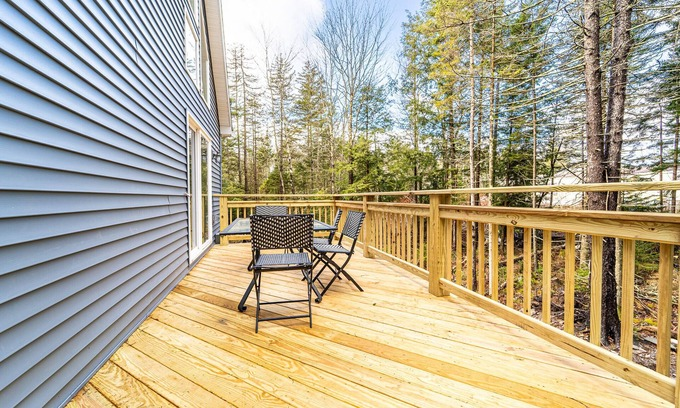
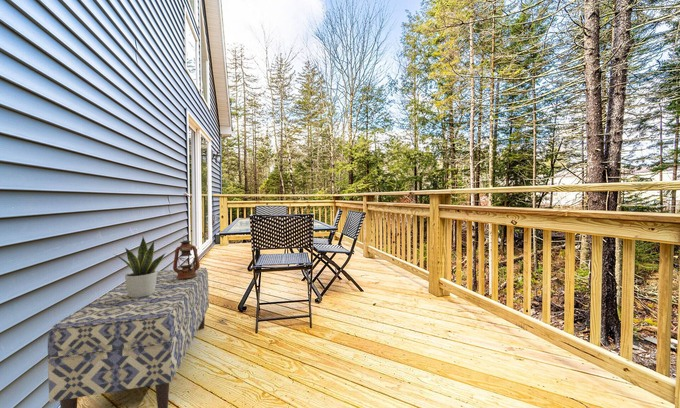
+ bench (152, 326)
+ potted plant (139, 265)
+ lantern (186, 255)
